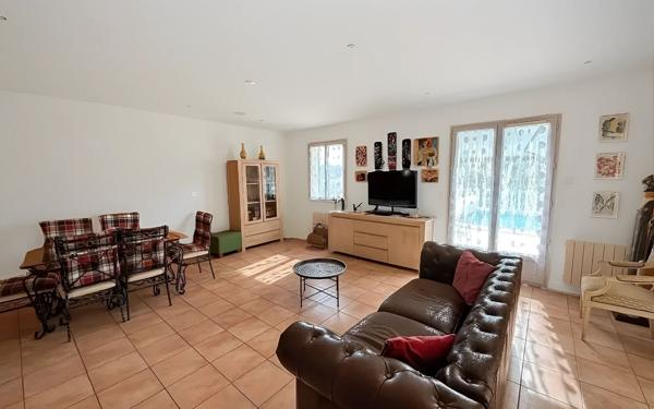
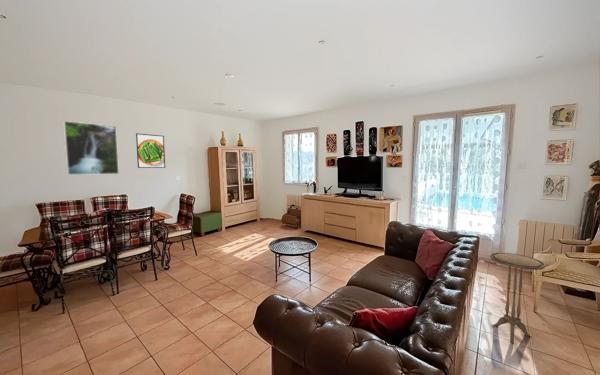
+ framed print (93, 149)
+ side table (513, 297)
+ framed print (151, 151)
